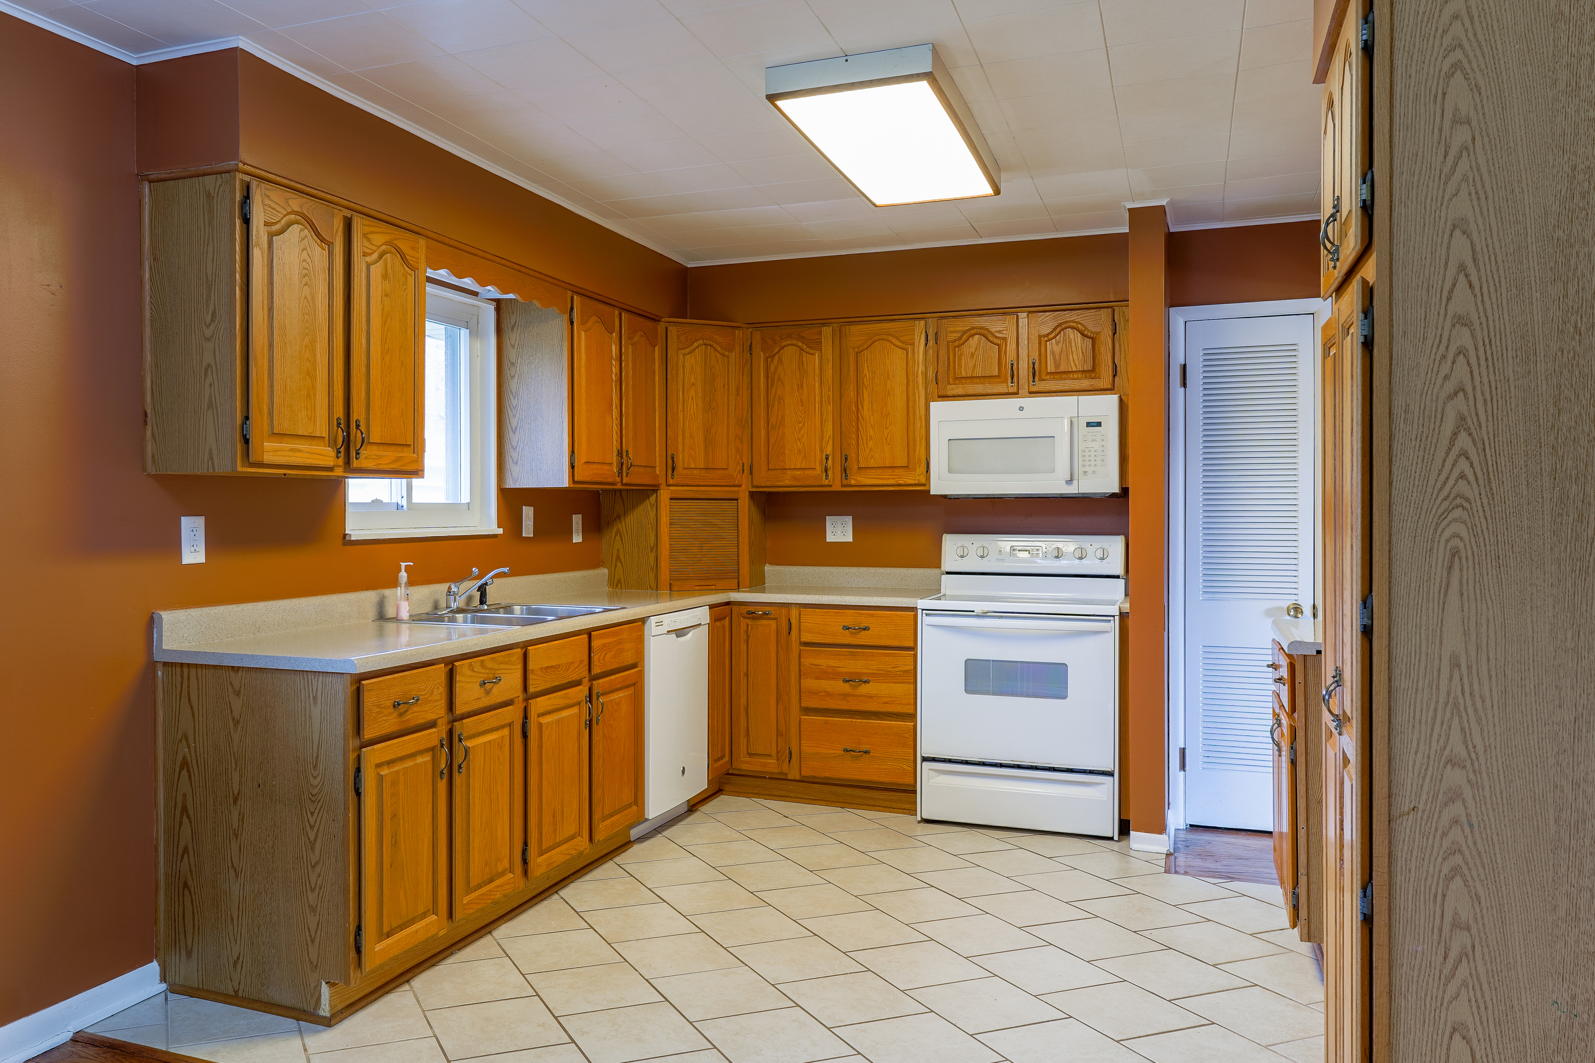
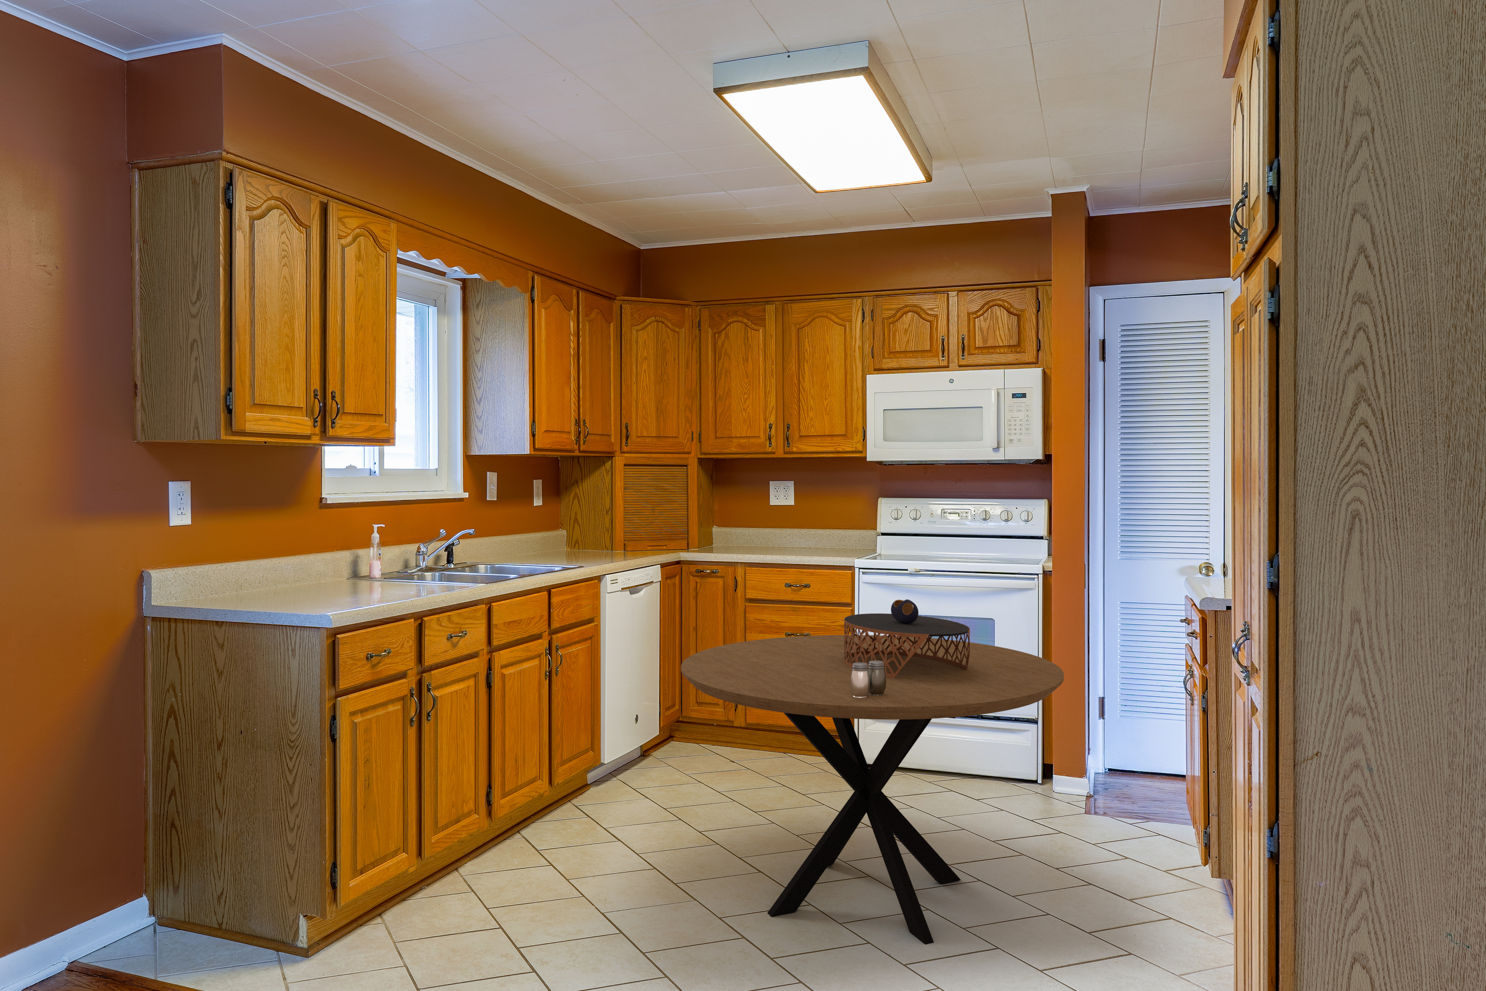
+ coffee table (904, 632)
+ salt and pepper shaker (868, 677)
+ dining table (868, 780)
